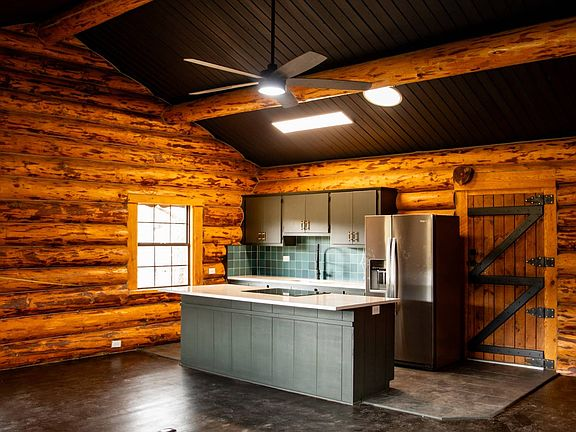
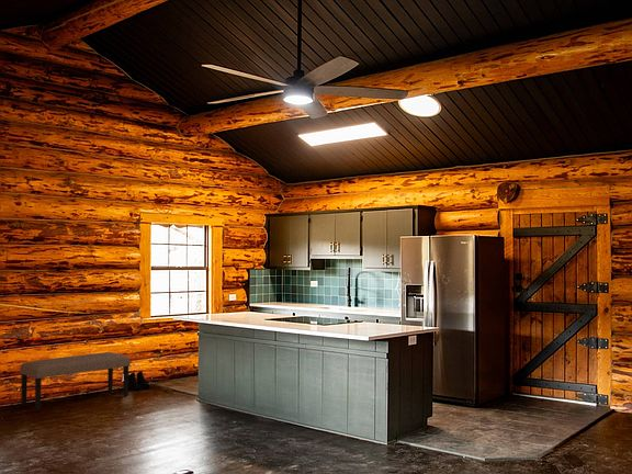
+ bench (76, 372)
+ boots (138, 380)
